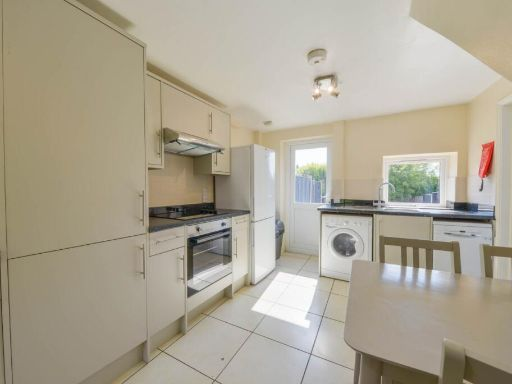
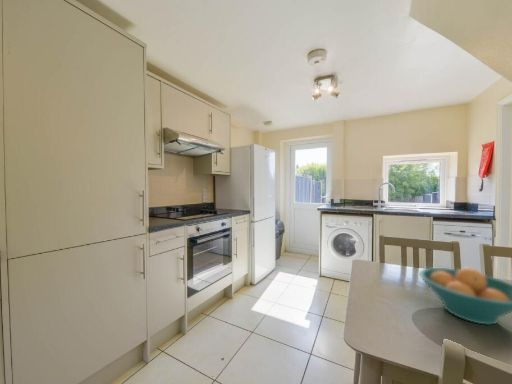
+ fruit bowl (468, 290)
